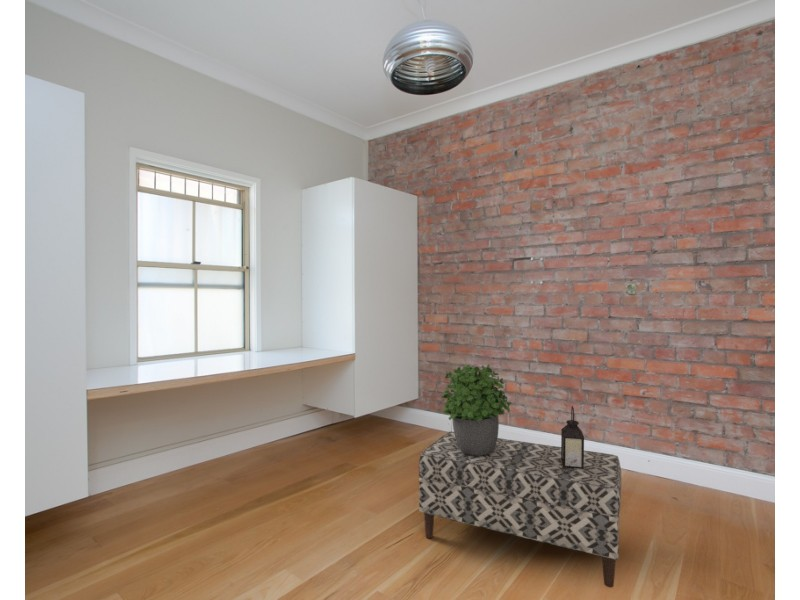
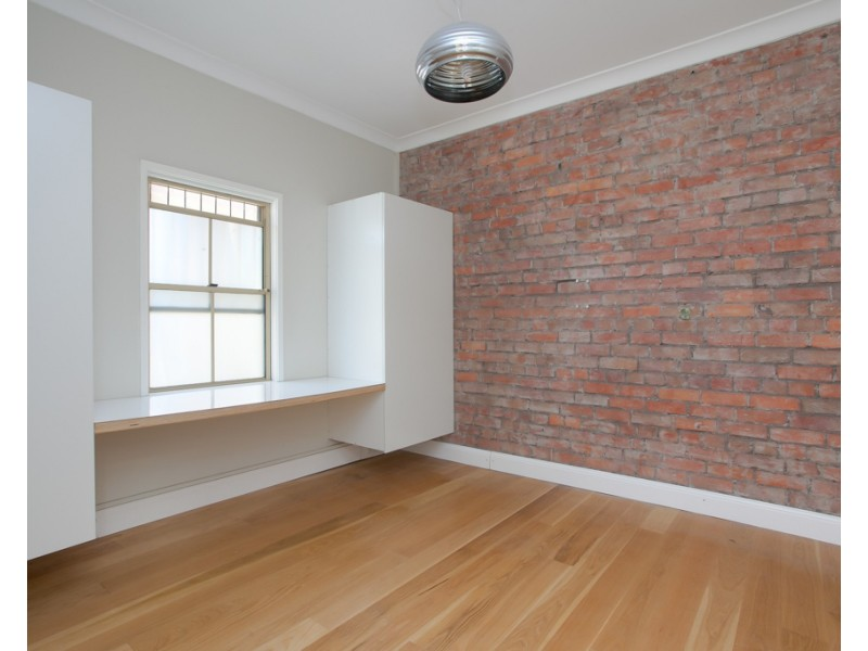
- bench (518, 497)
- potted plant (477, 407)
- lantern (572, 435)
